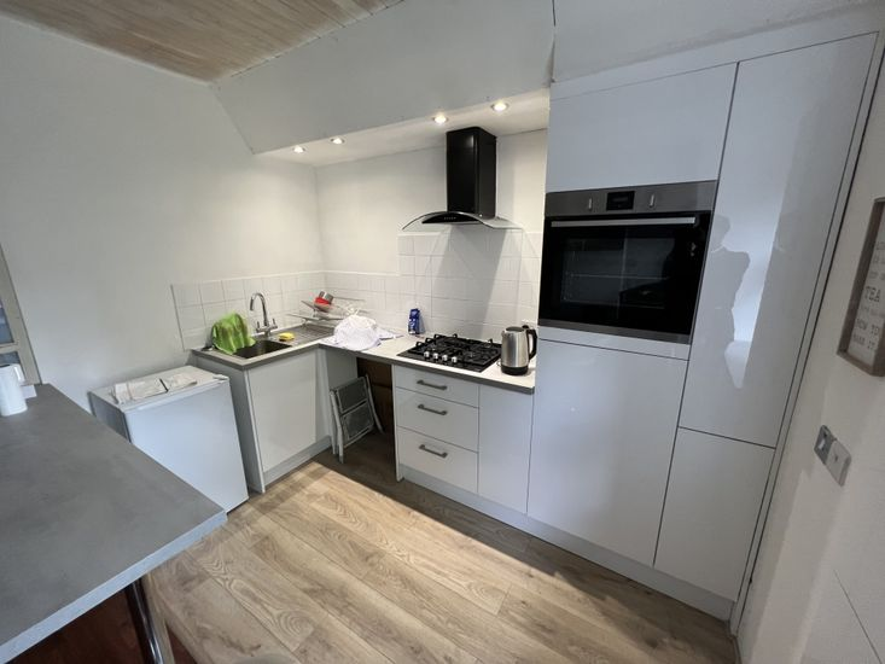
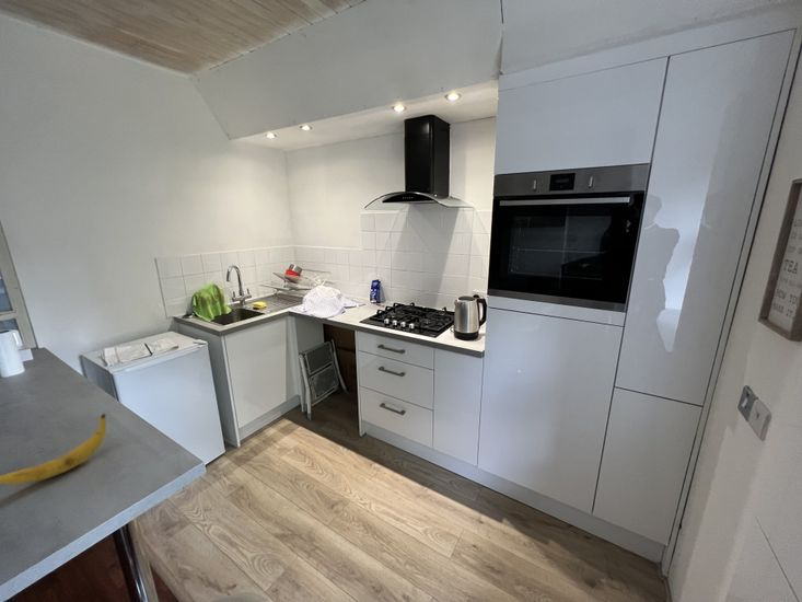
+ banana (58, 458)
